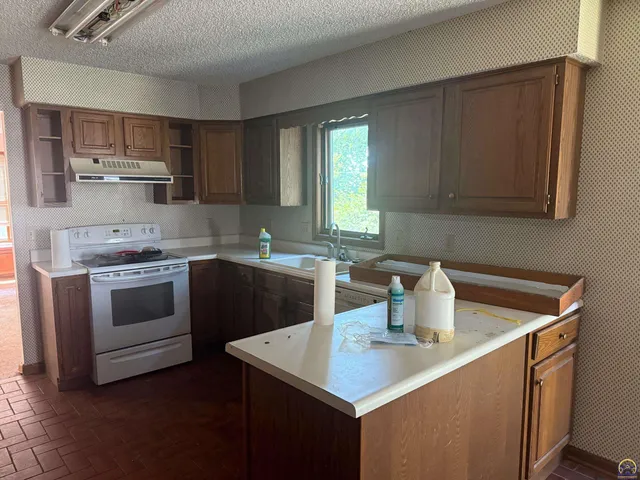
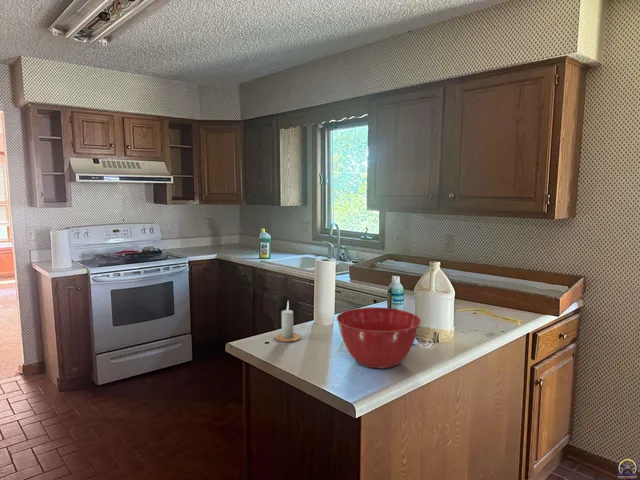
+ candle (287, 318)
+ mixing bowl (377, 339)
